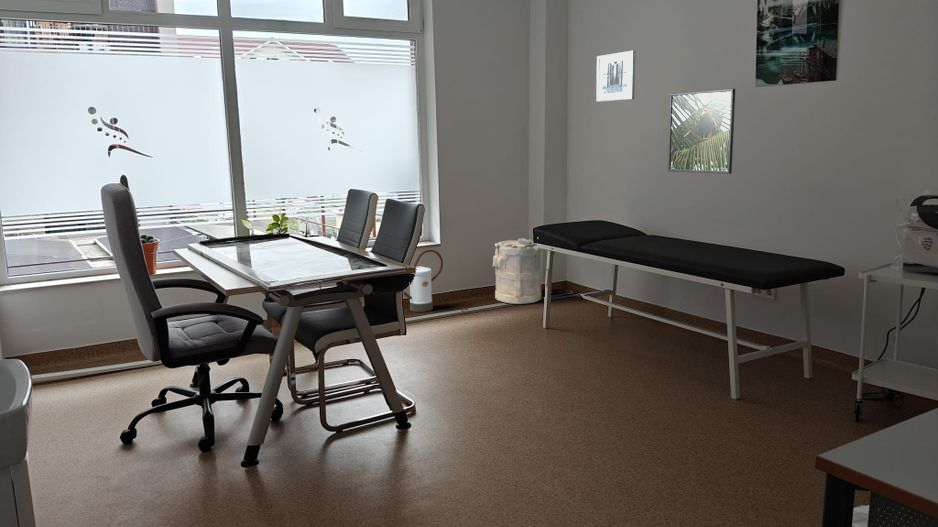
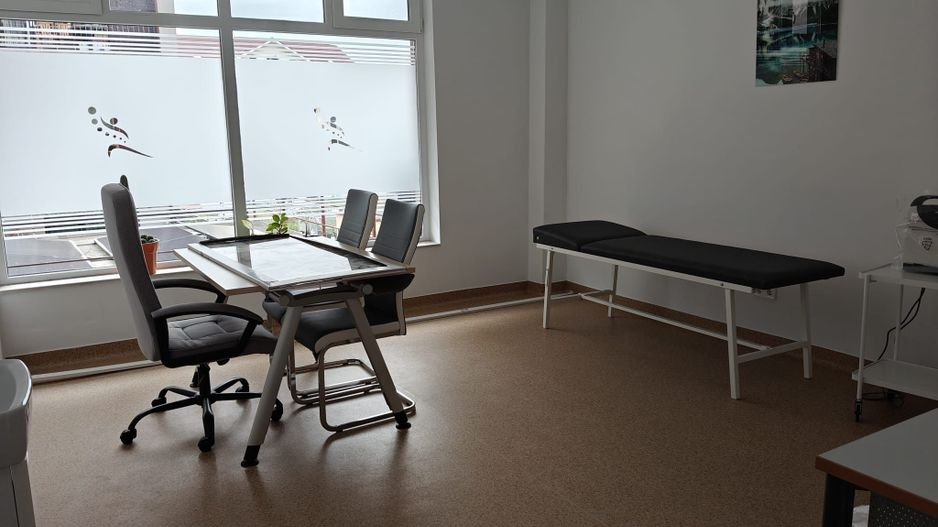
- wall art (615, 77)
- watering can (419, 280)
- laundry hamper (516, 268)
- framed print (699, 132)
